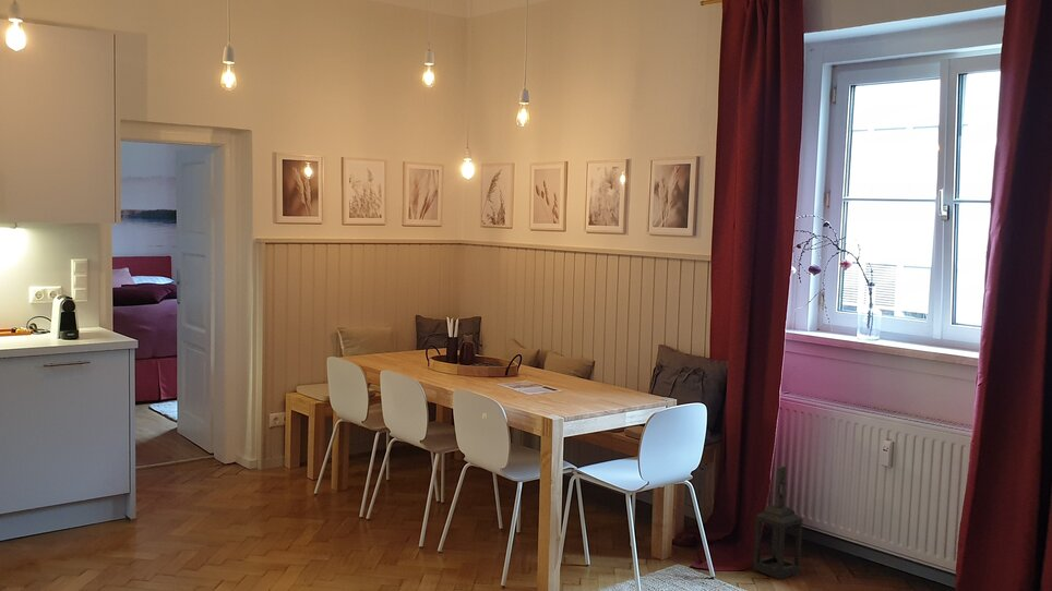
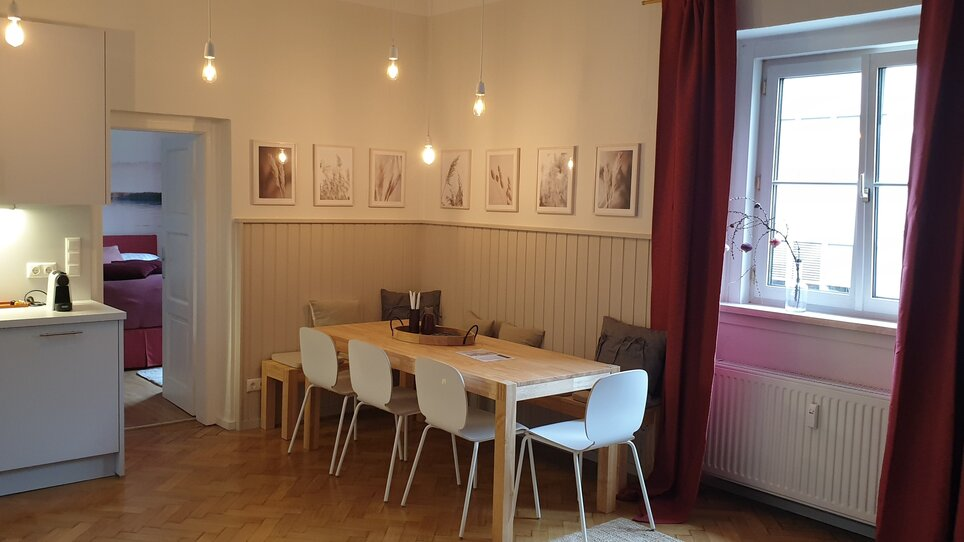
- lantern (779, 519)
